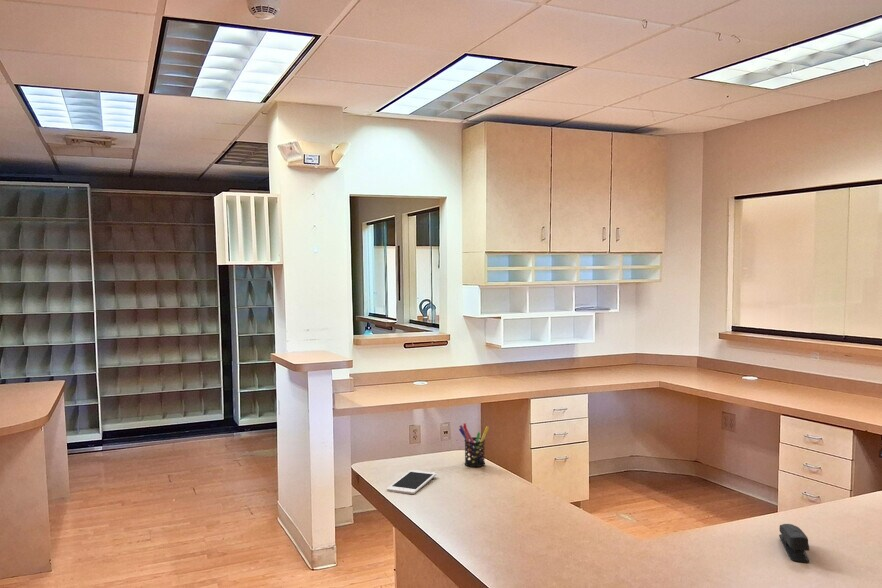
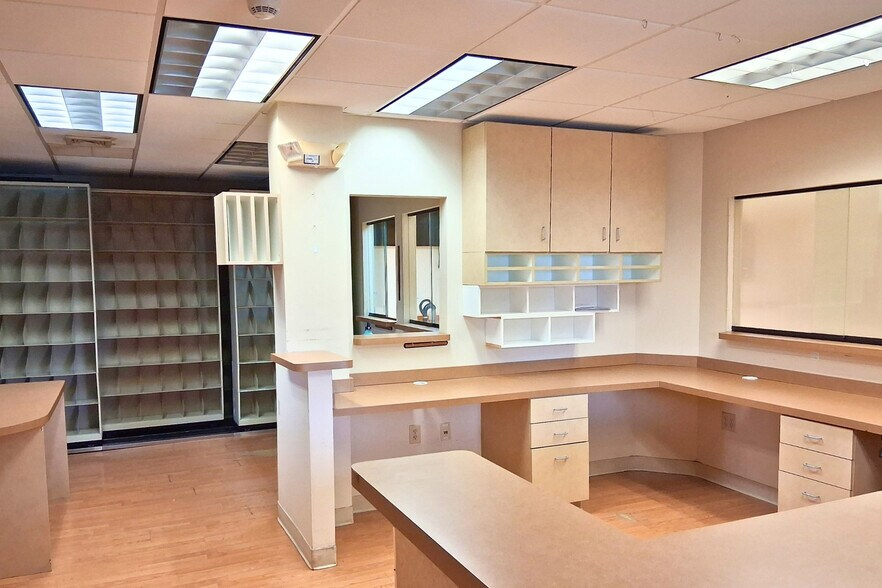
- stapler (793, 537)
- cell phone (412, 481)
- pen holder (474, 443)
